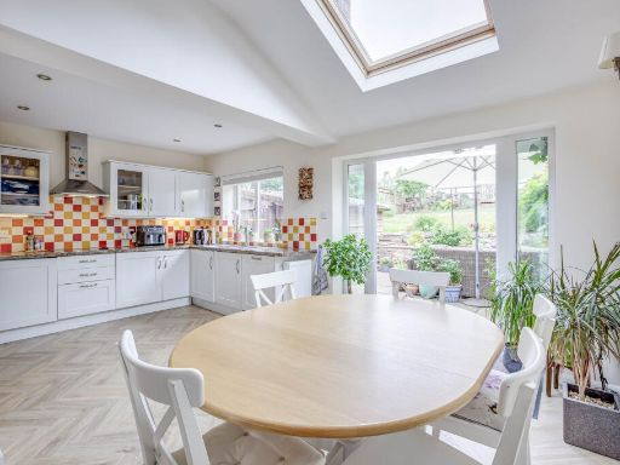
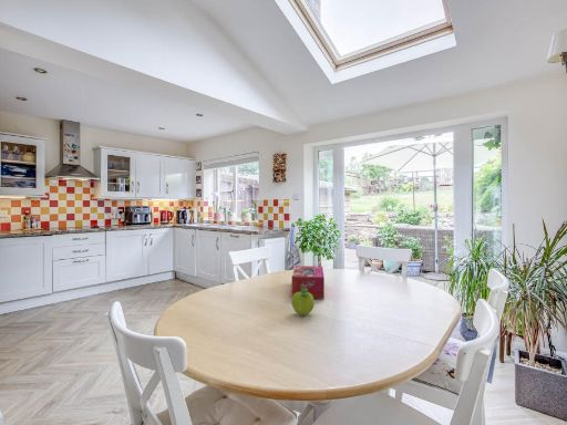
+ tissue box (308, 280)
+ fruit (302, 301)
